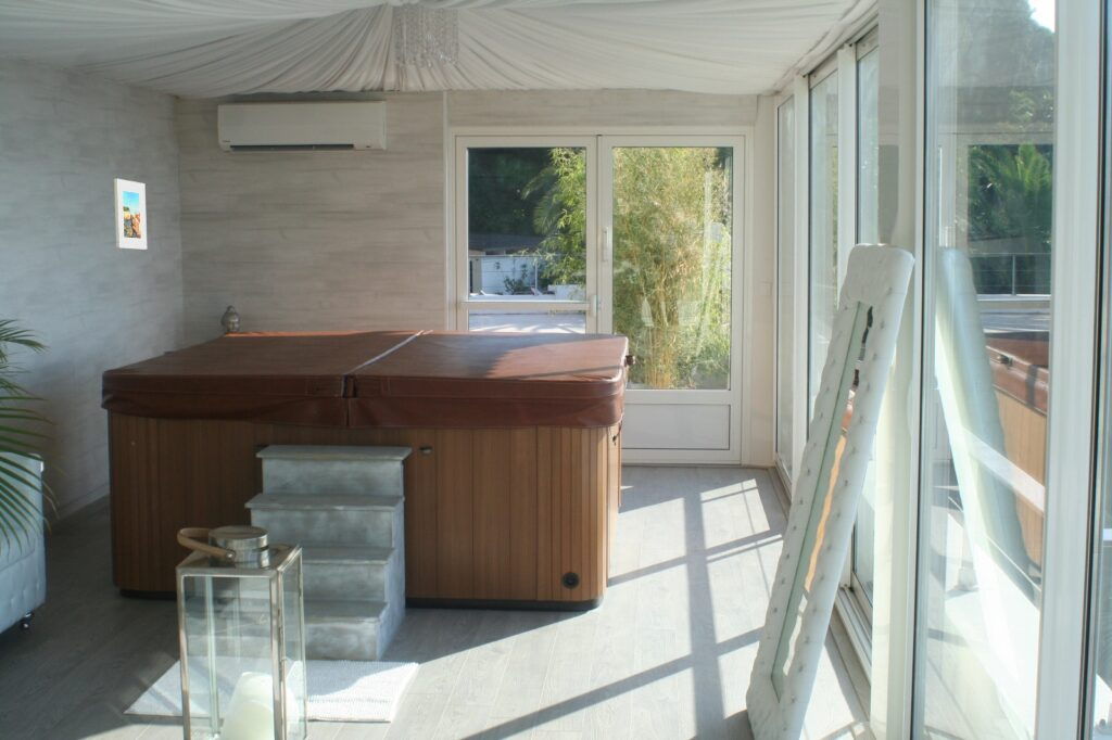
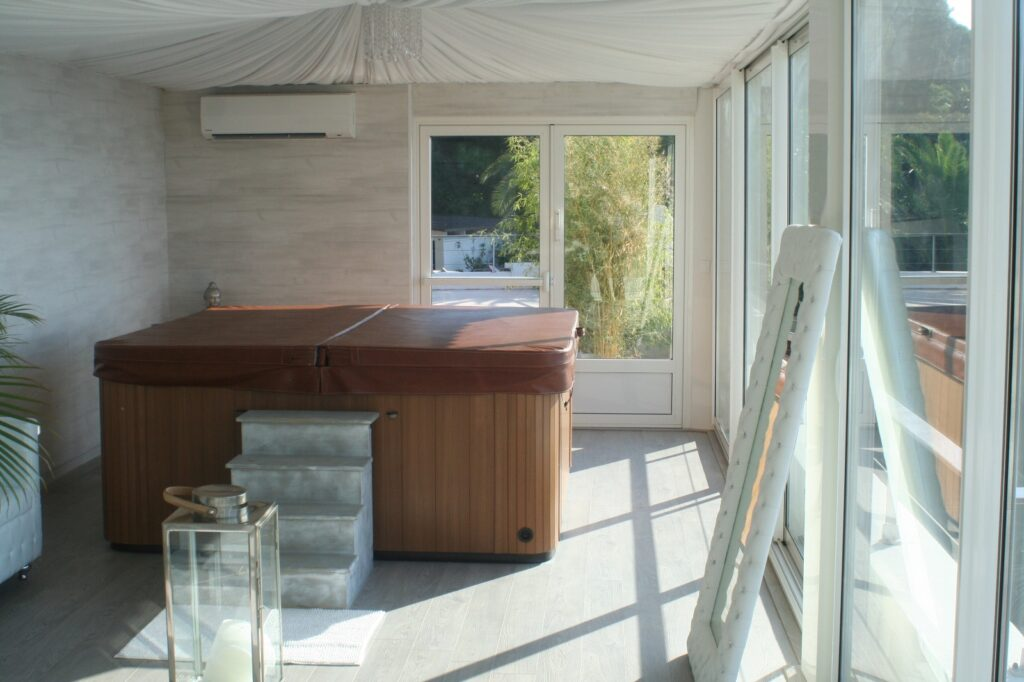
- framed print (130, 215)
